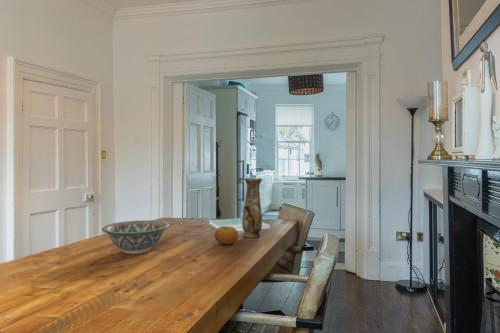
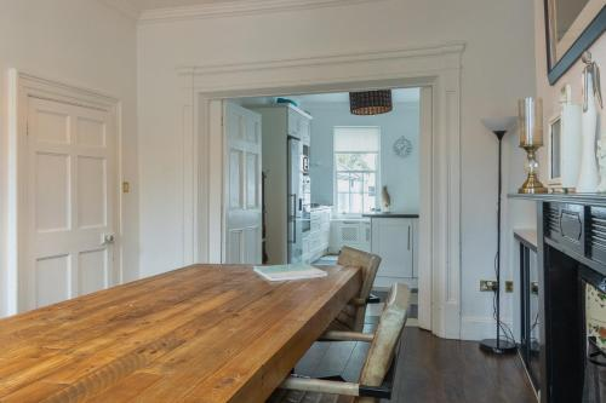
- fruit (226, 235)
- vase (252, 207)
- decorative bowl (136, 238)
